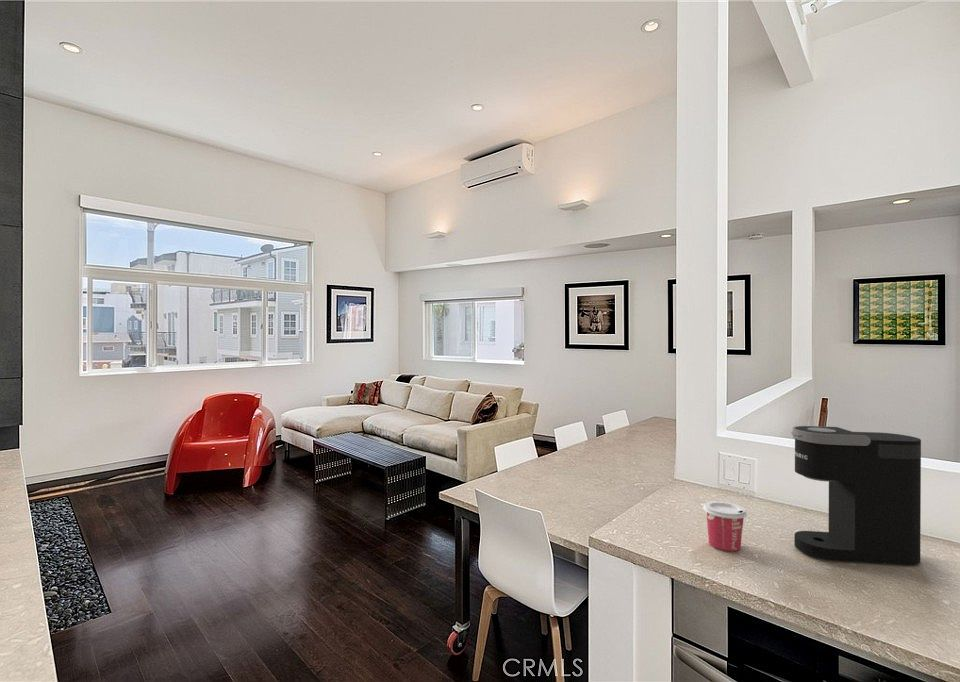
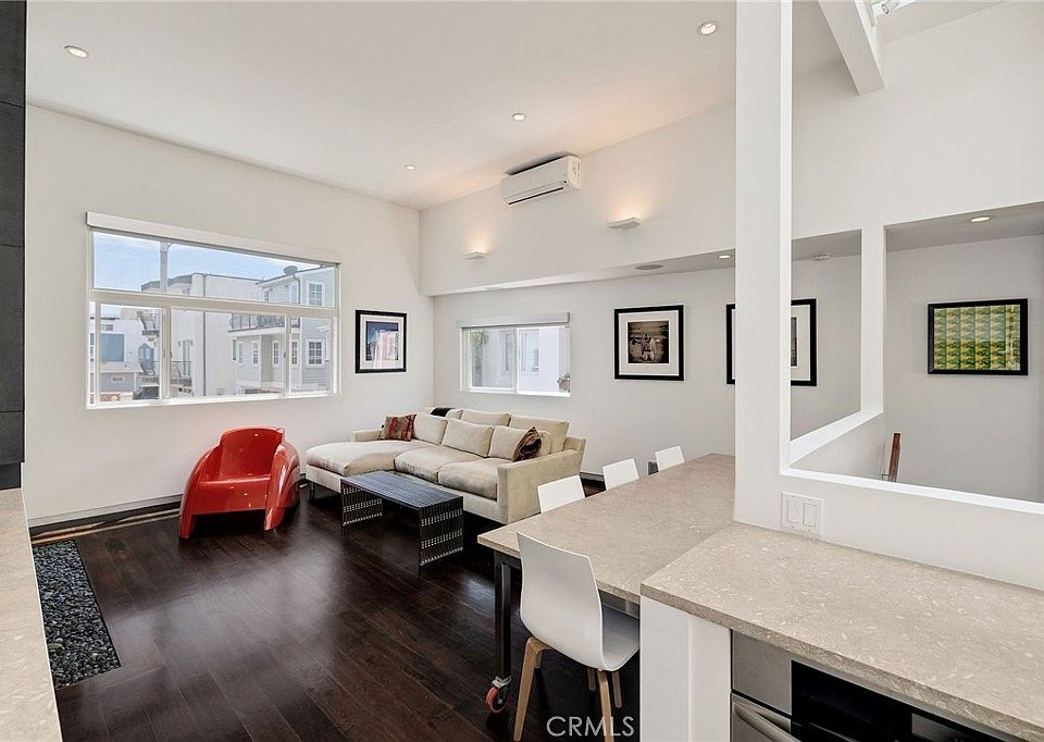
- cup (724, 525)
- coffee maker (853, 491)
